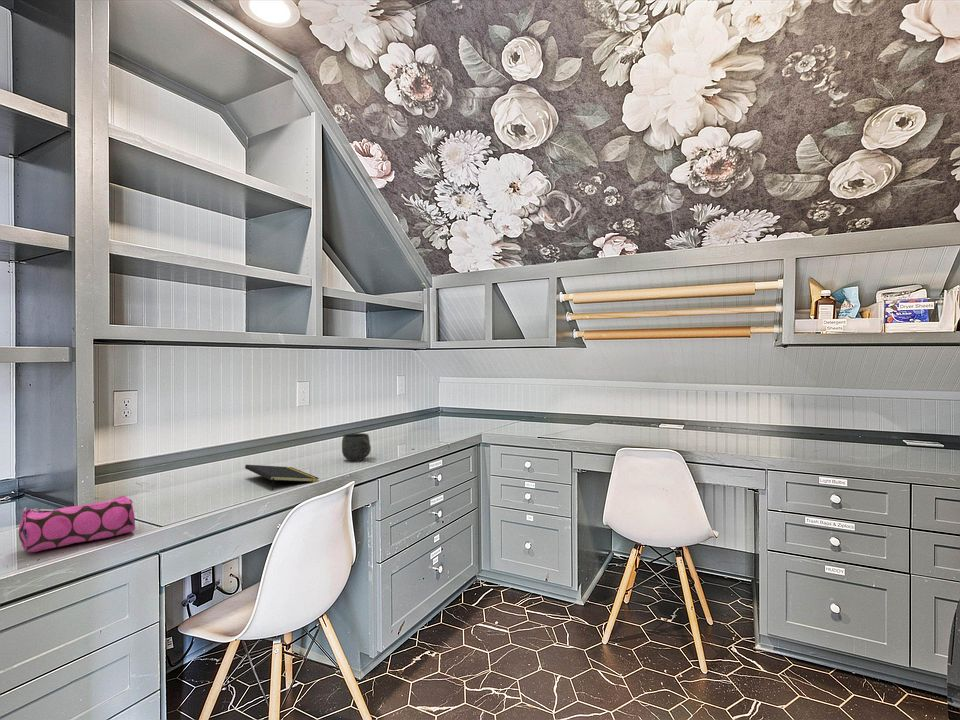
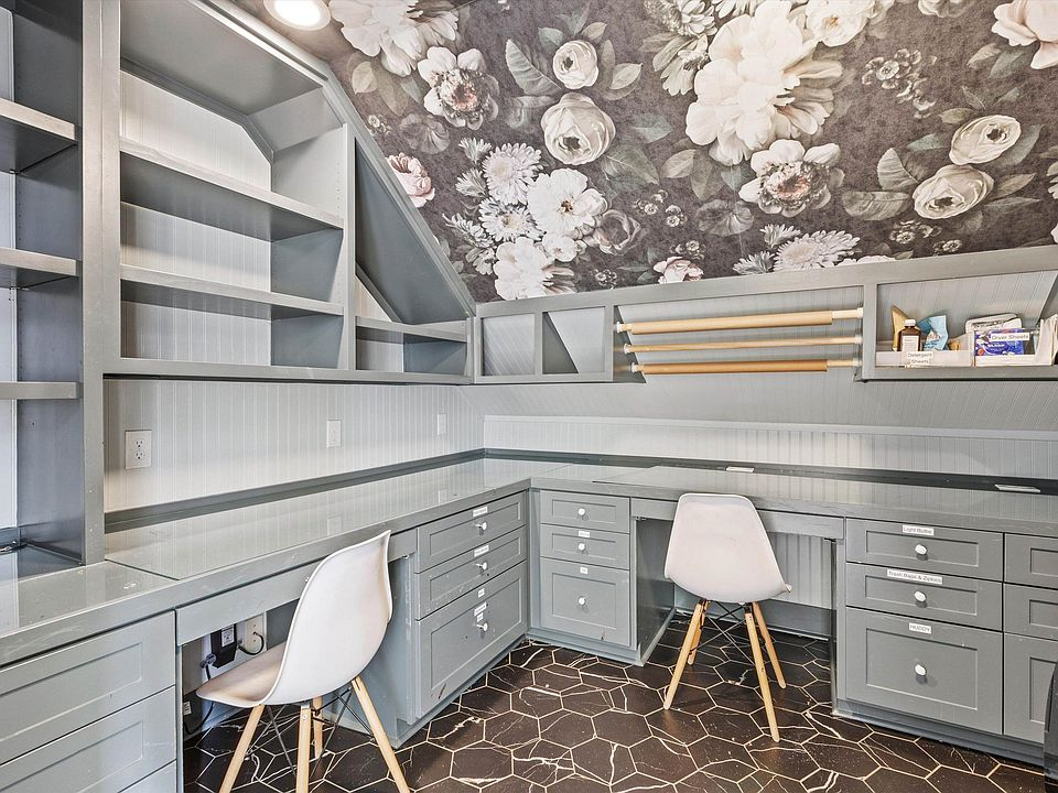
- mug (358, 447)
- notepad (281, 473)
- pencil case (80, 520)
